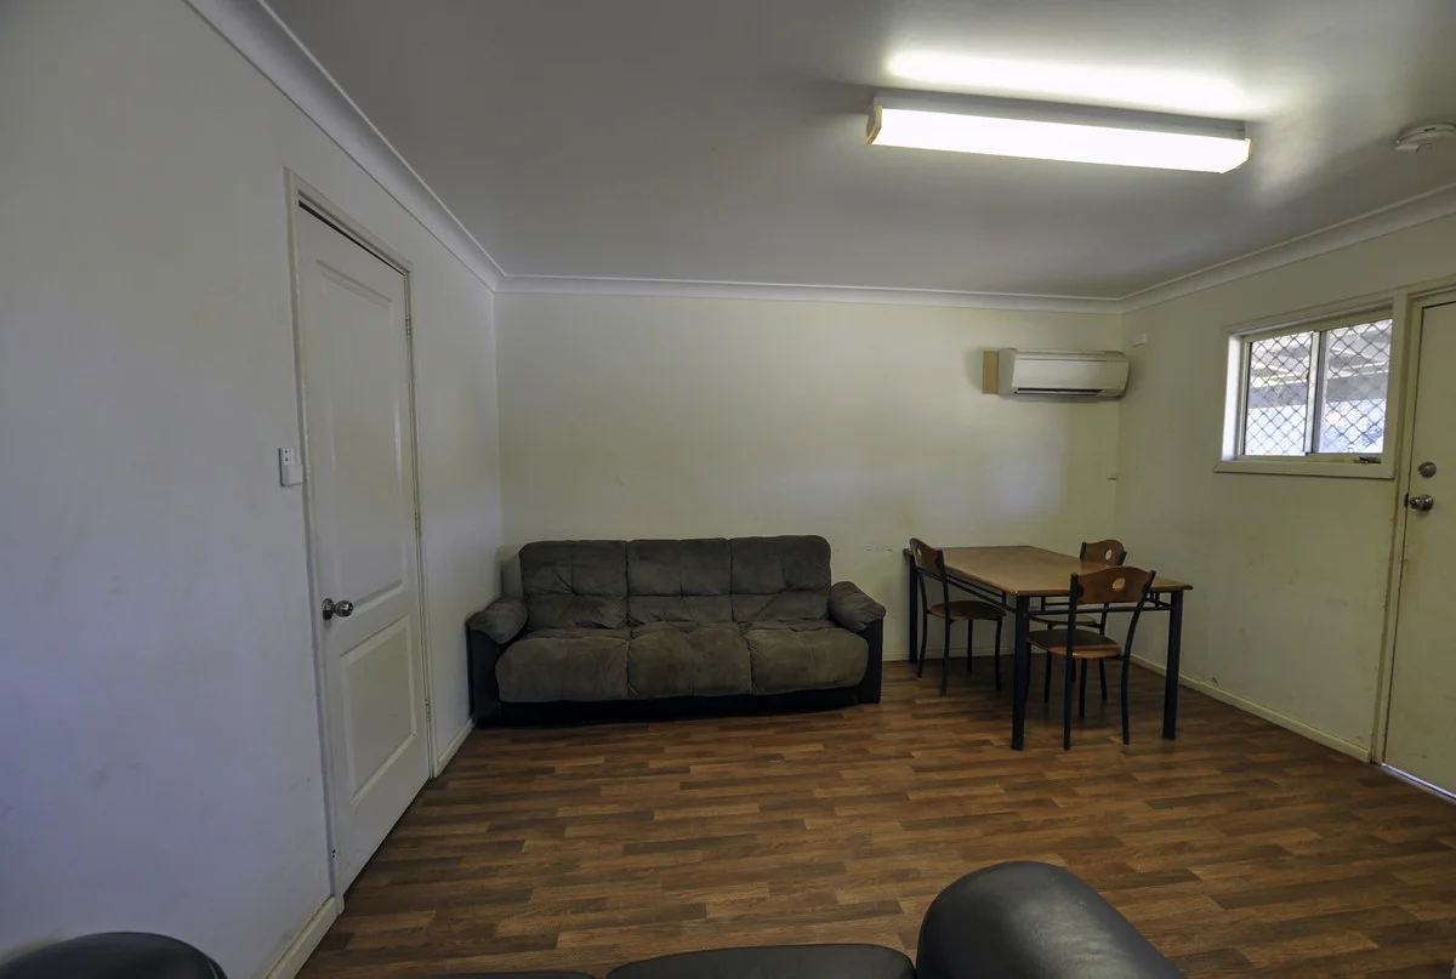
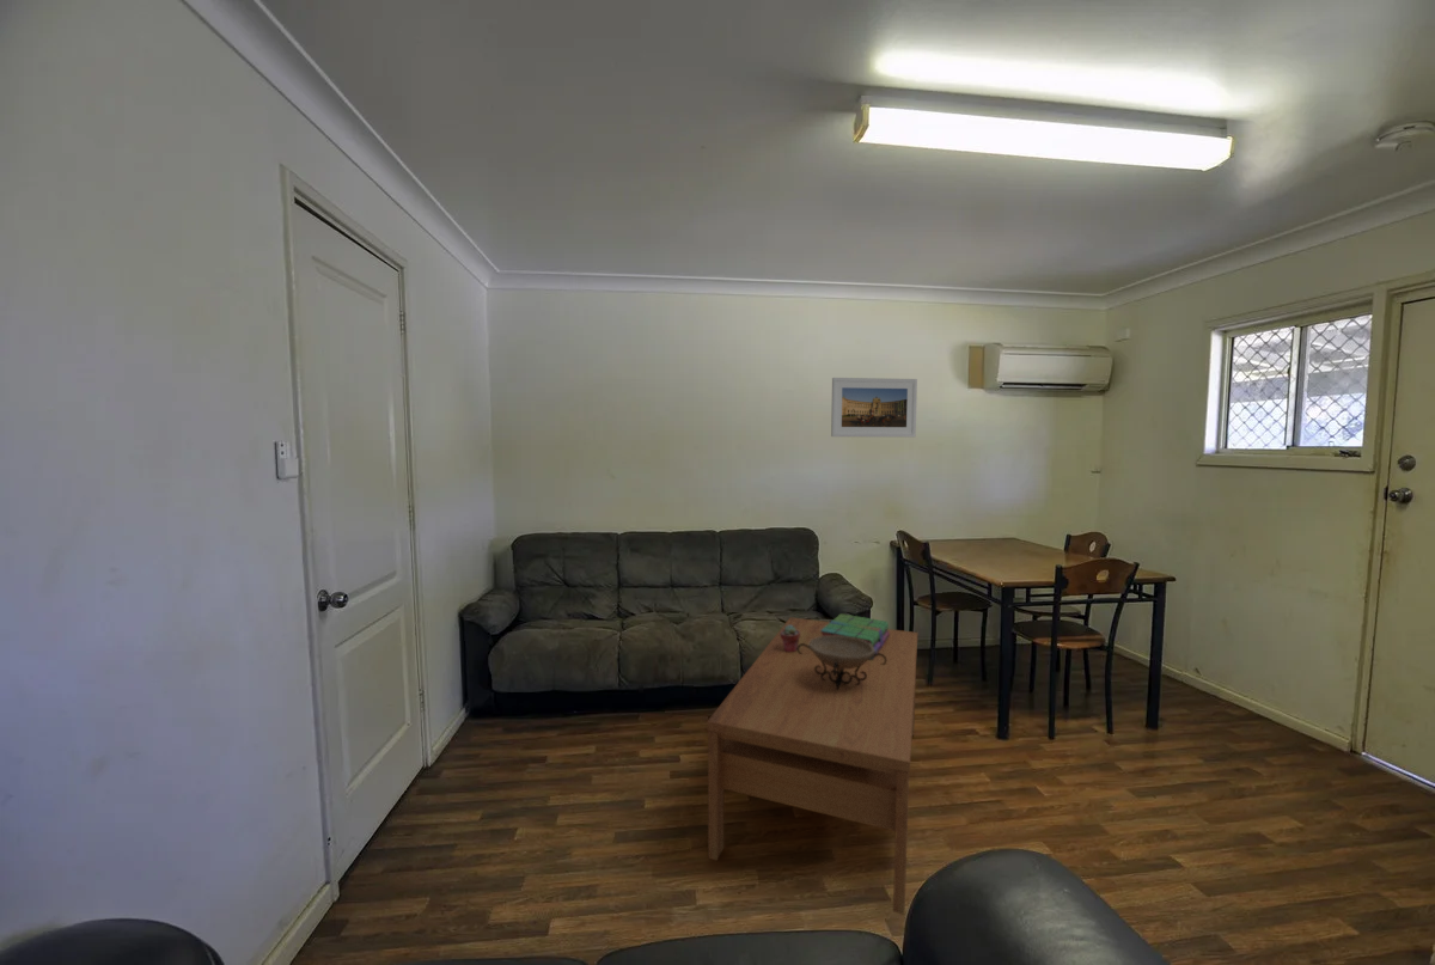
+ decorative bowl (839, 664)
+ stack of books (854, 634)
+ potted succulent (789, 636)
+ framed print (874, 407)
+ coffee table (831, 725)
